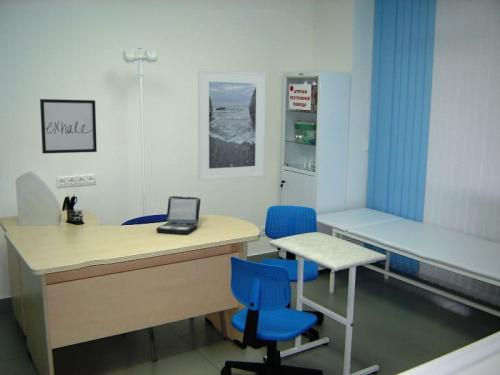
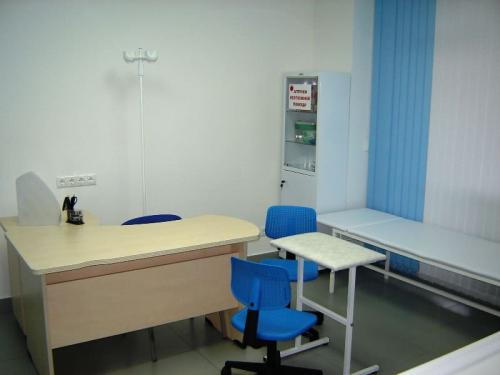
- wall art (69, 126)
- laptop (178, 214)
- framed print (232, 125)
